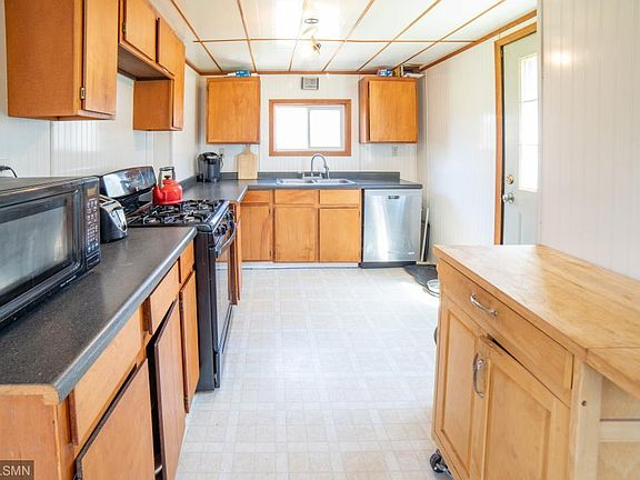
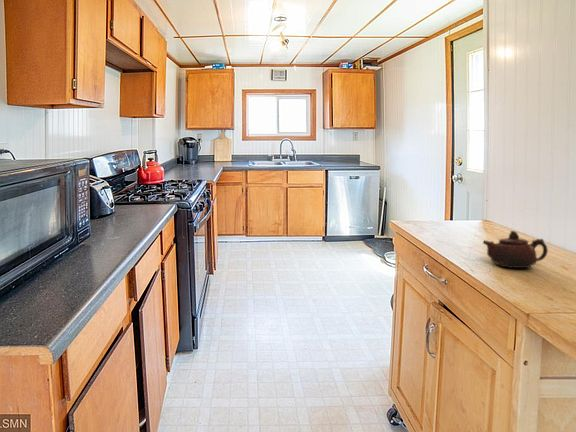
+ teapot (515, 248)
